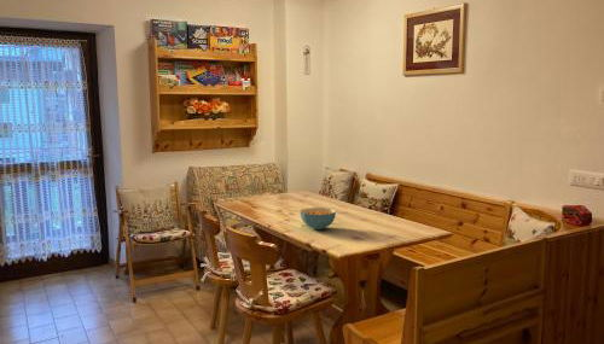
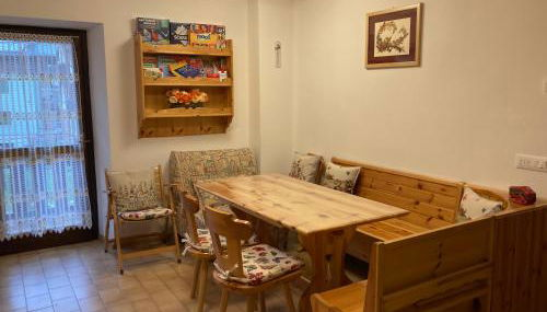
- cereal bowl (318, 220)
